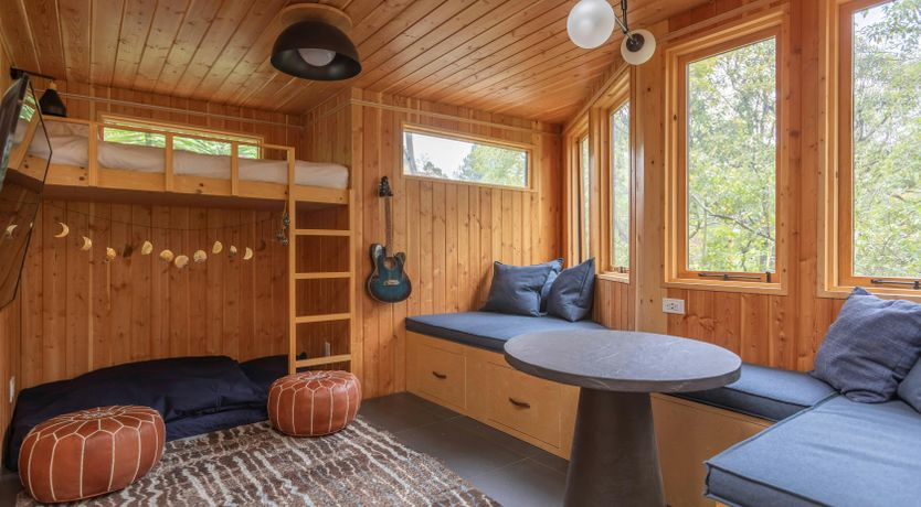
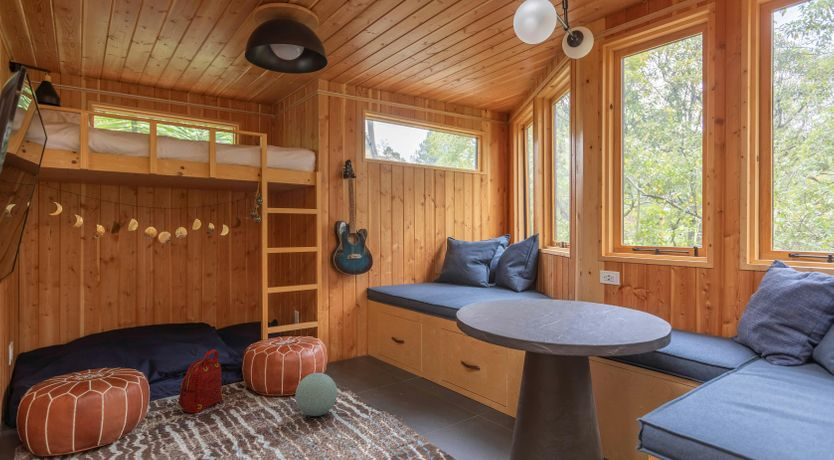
+ ball (316, 394)
+ backpack (203, 377)
